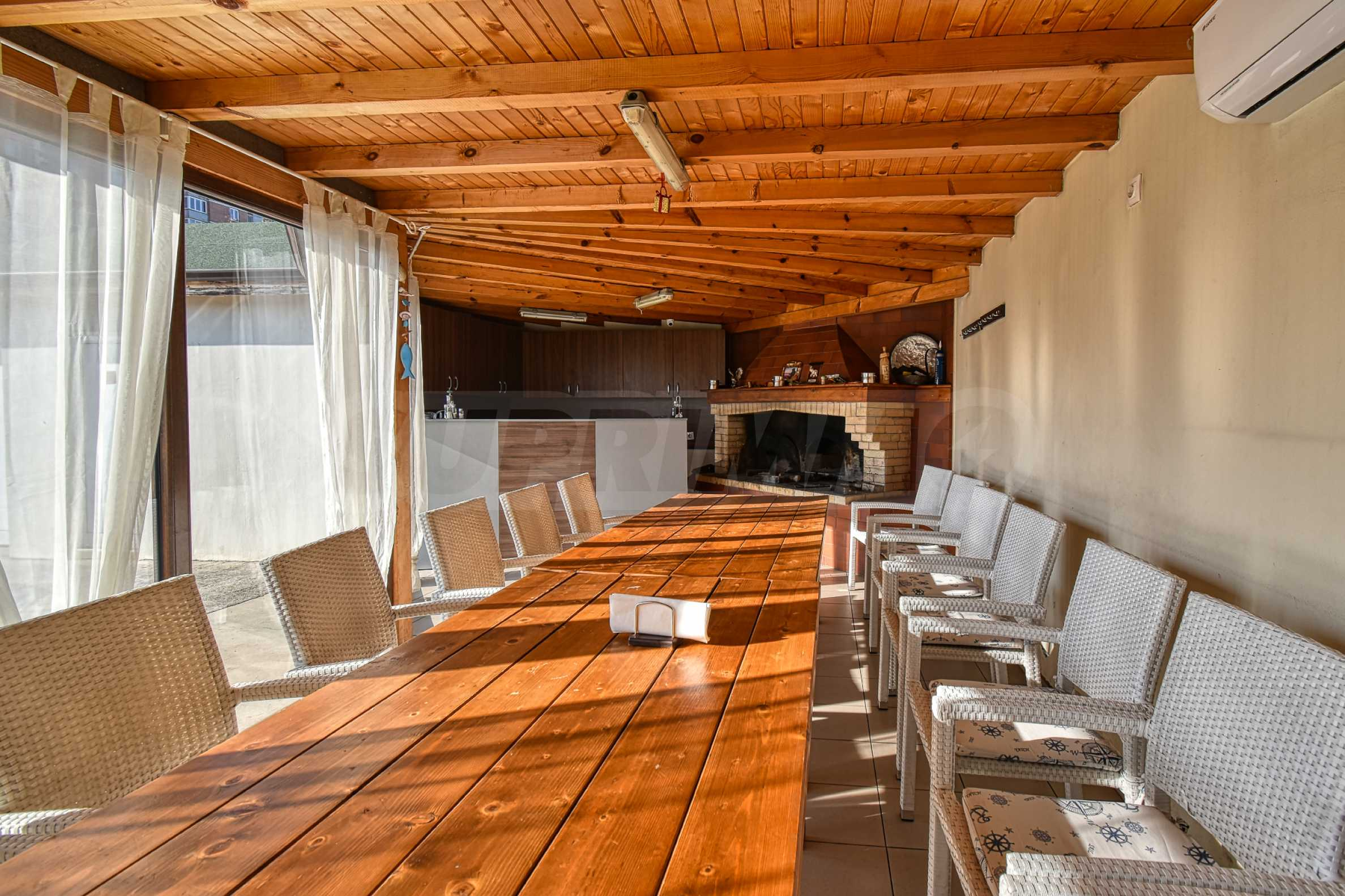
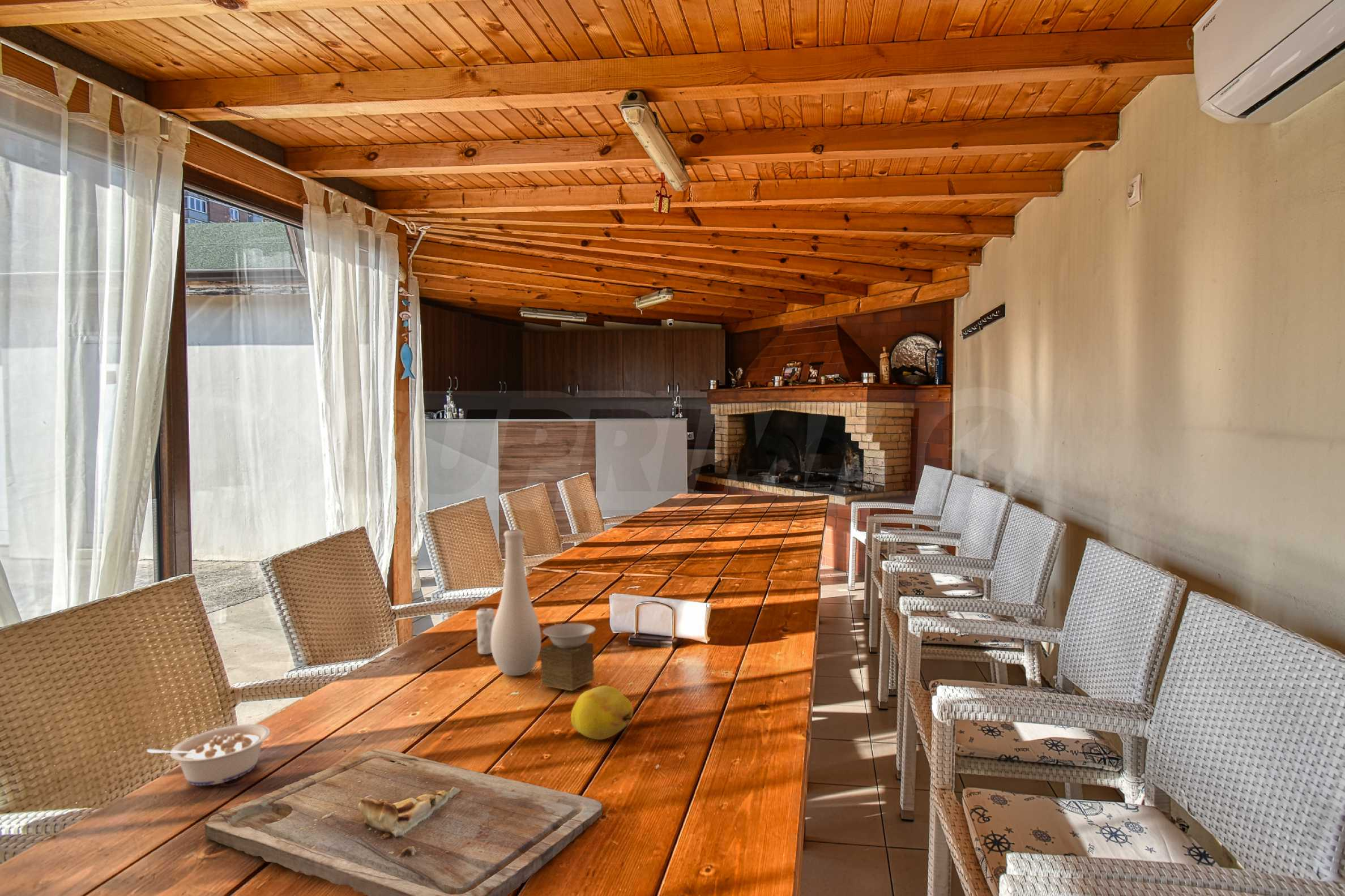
+ candle (485, 627)
+ fruit (603, 712)
+ vase (533, 609)
+ legume (219, 754)
+ cutting board (409, 801)
